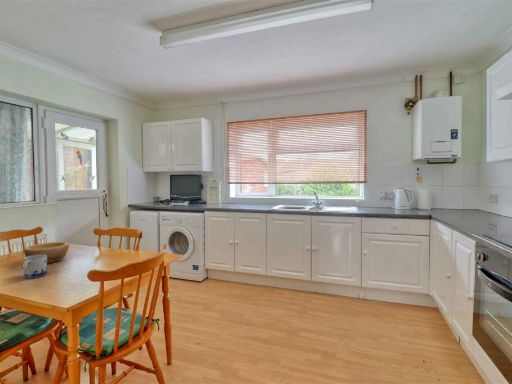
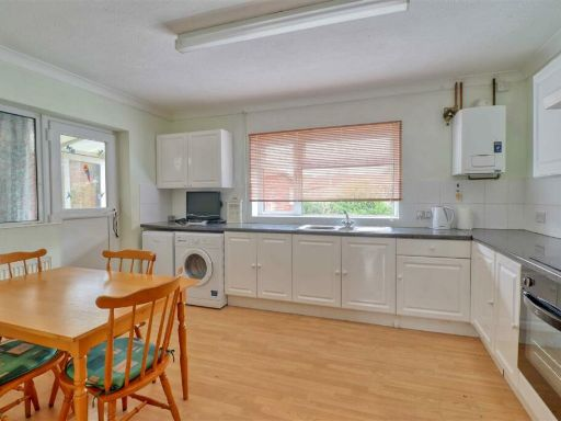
- mug (34, 266)
- bowl (47, 253)
